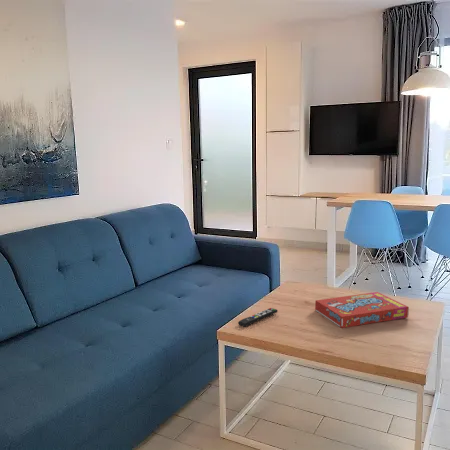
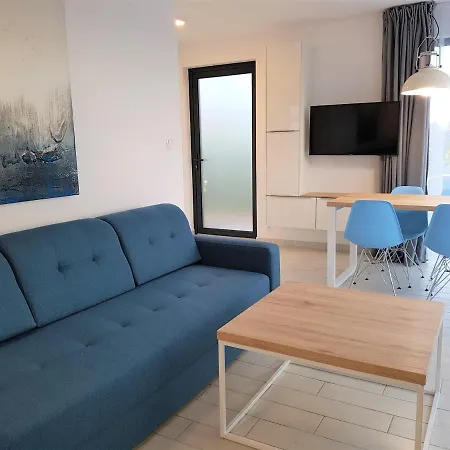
- remote control (258, 316)
- snack box (360, 308)
